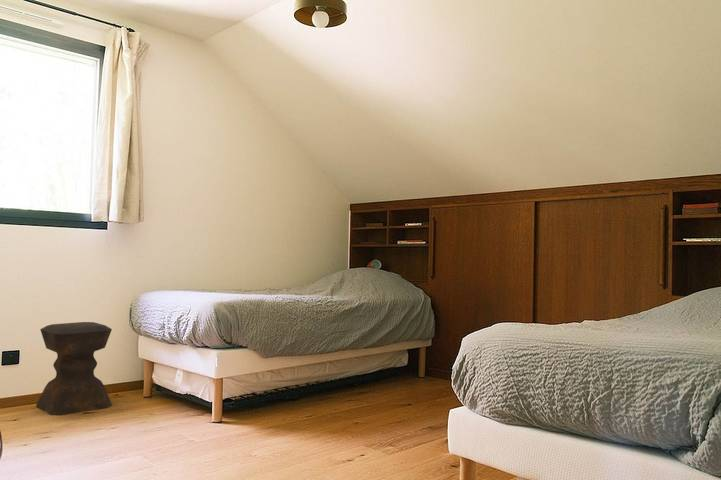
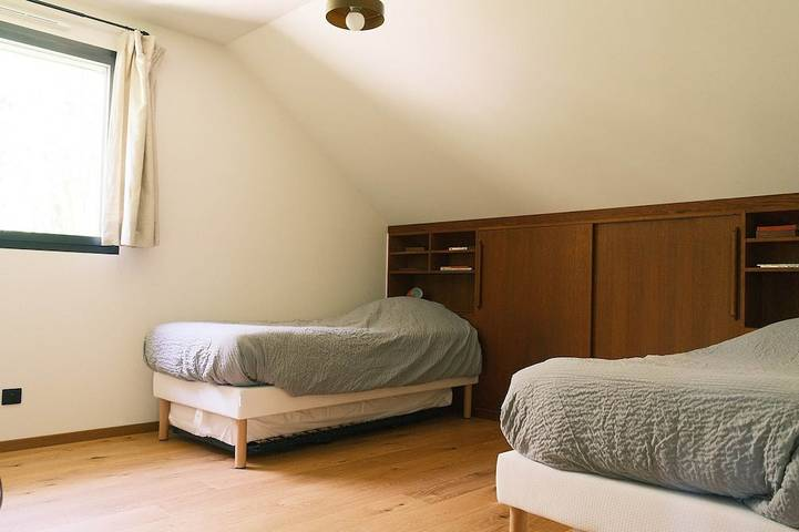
- stool (75, 365)
